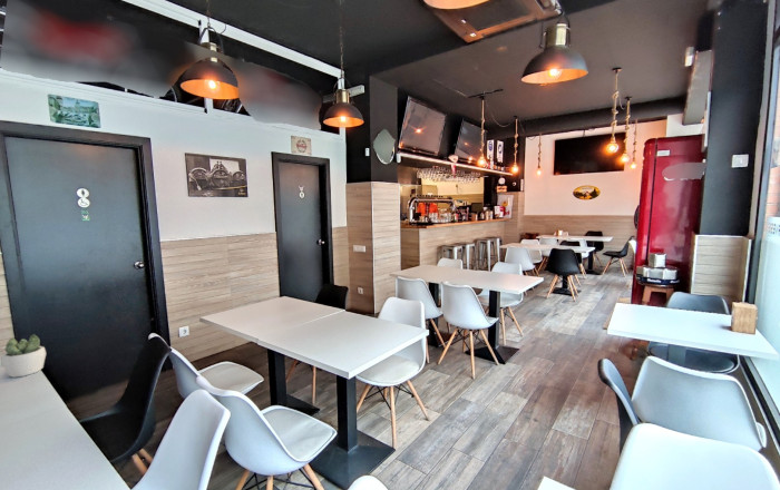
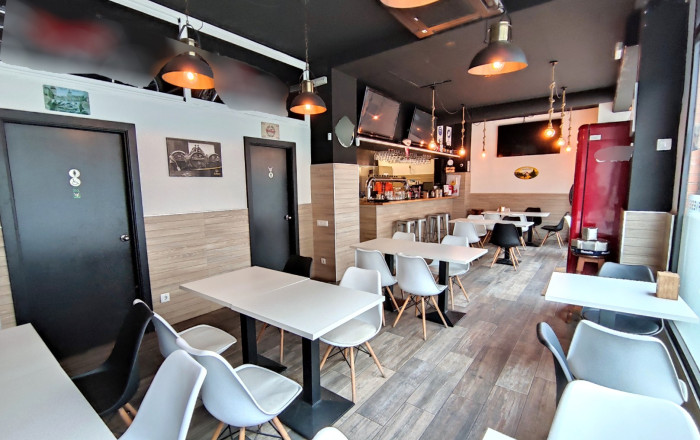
- succulent plant (23, 354)
